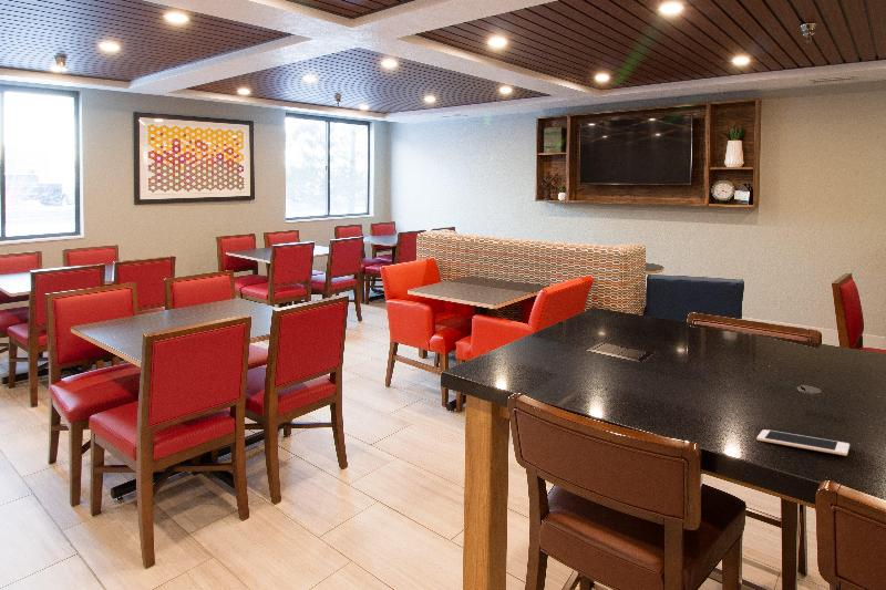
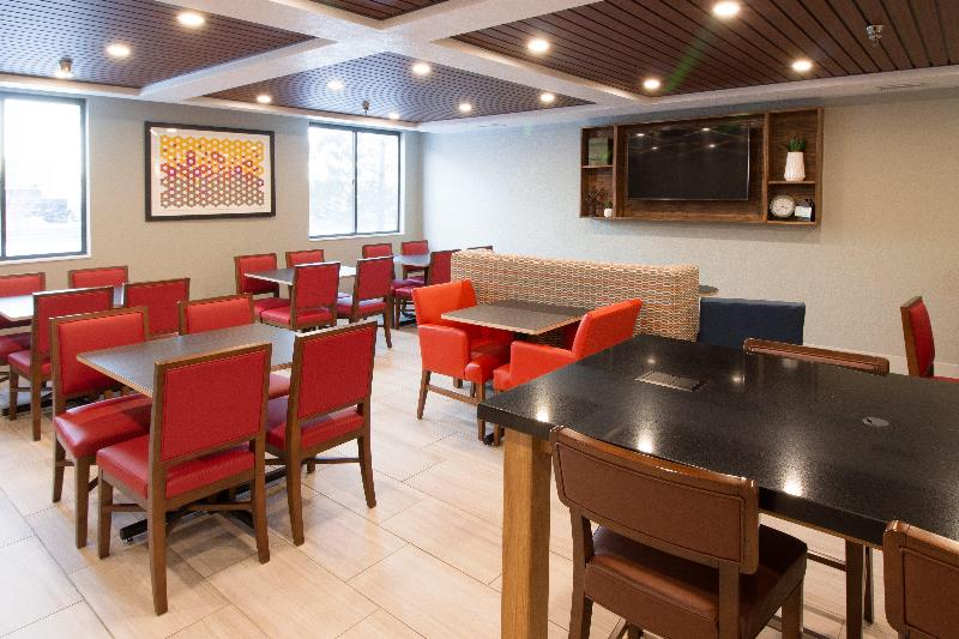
- cell phone (802, 442)
